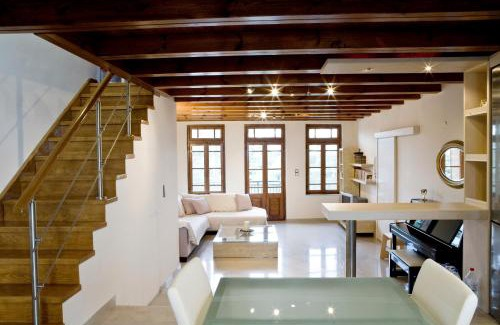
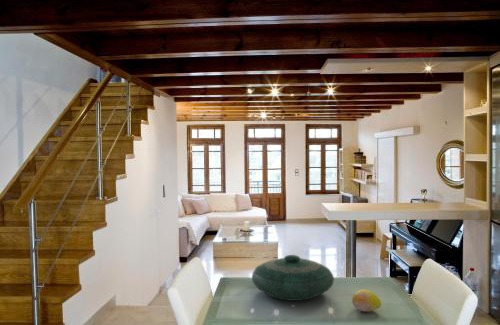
+ fruit (366, 300)
+ decorative bowl (292, 273)
